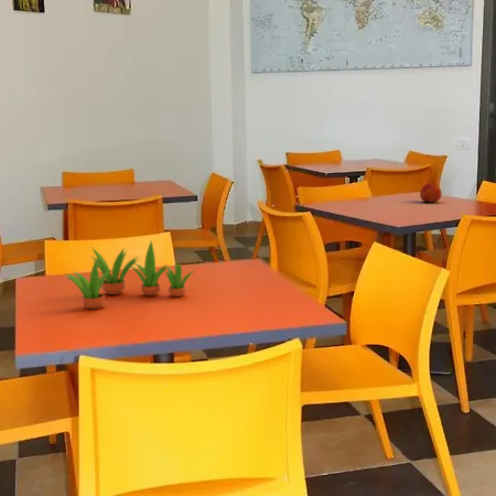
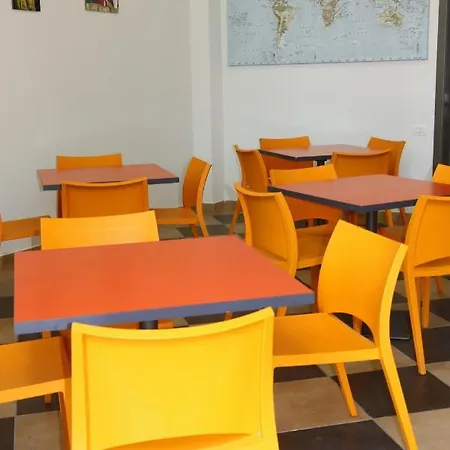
- succulent plant (129, 268)
- fruit (430, 192)
